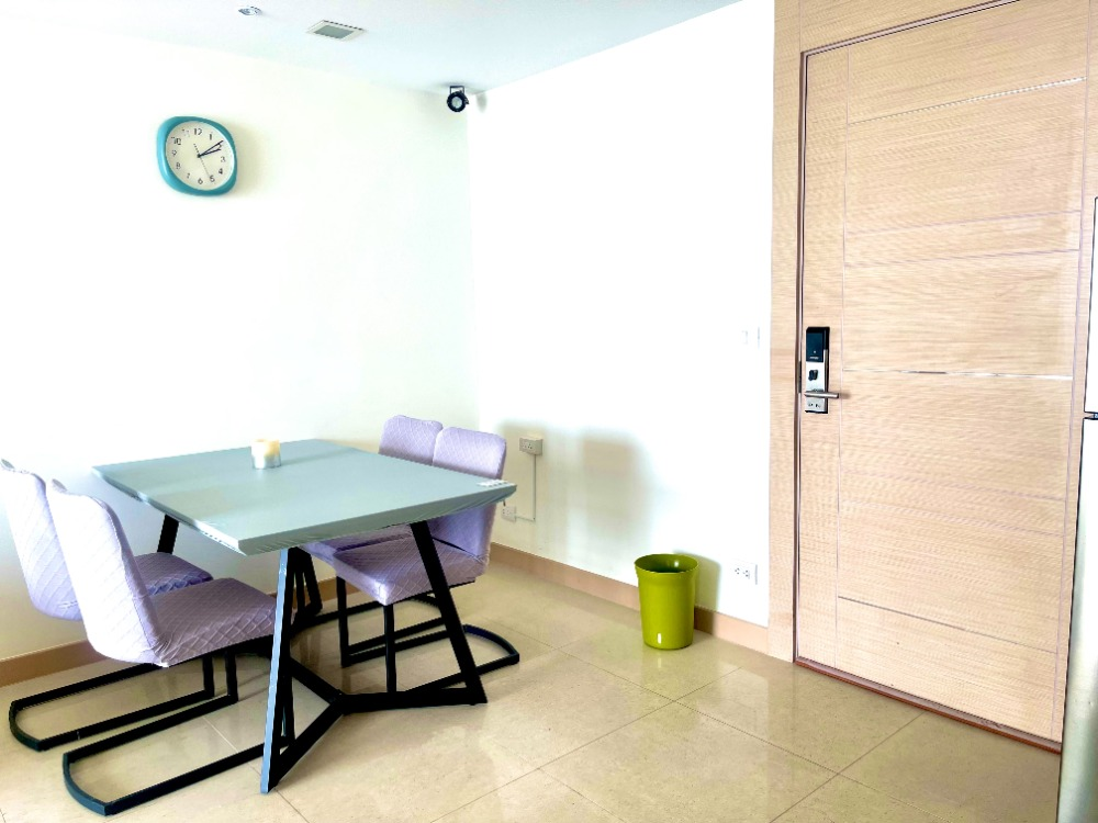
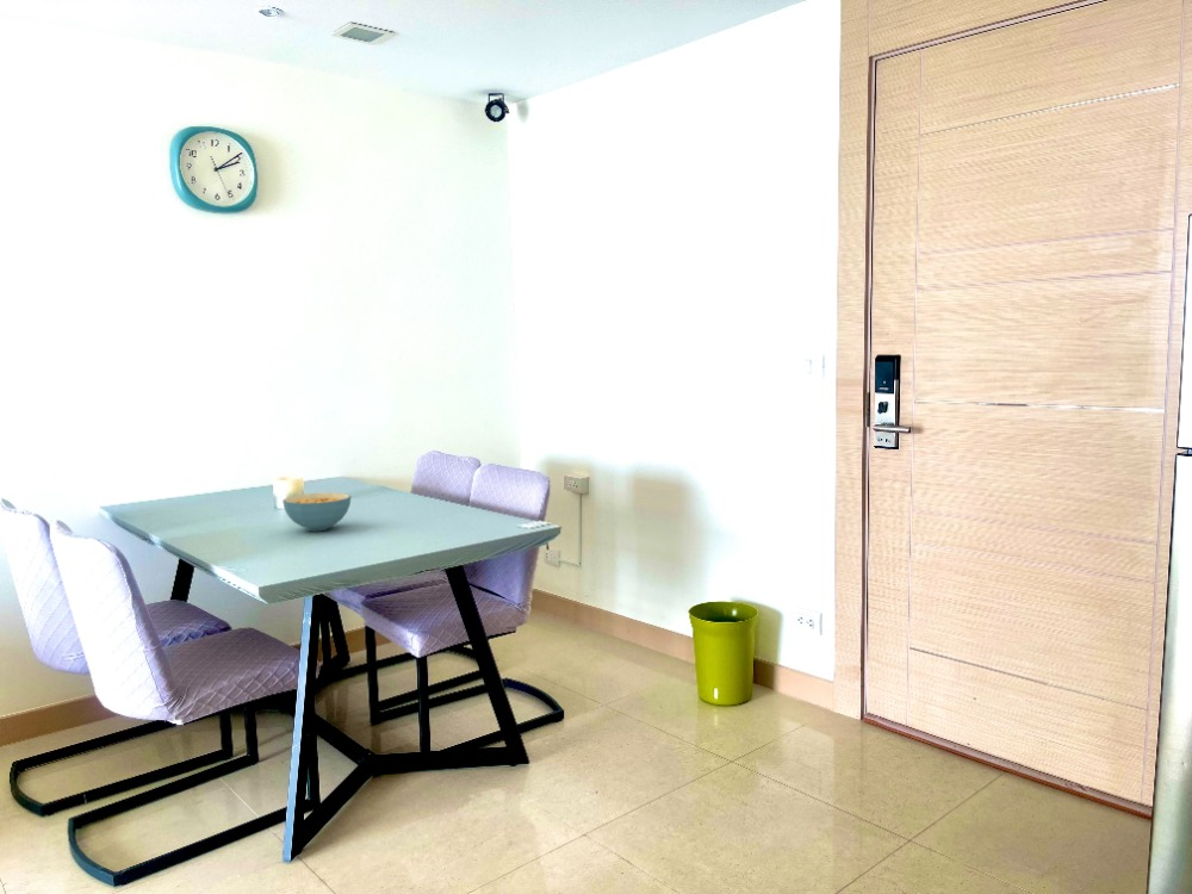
+ cereal bowl (317, 513)
